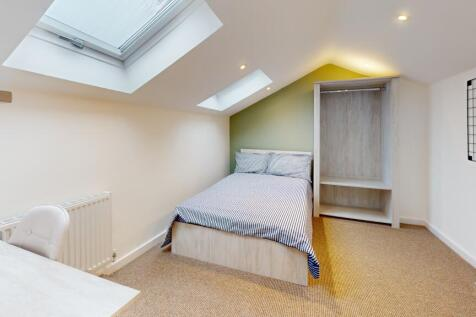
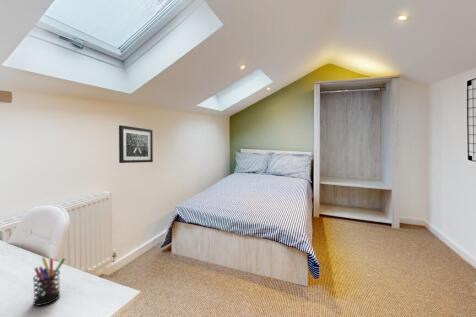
+ pen holder (50, 277)
+ wall art (137, 145)
